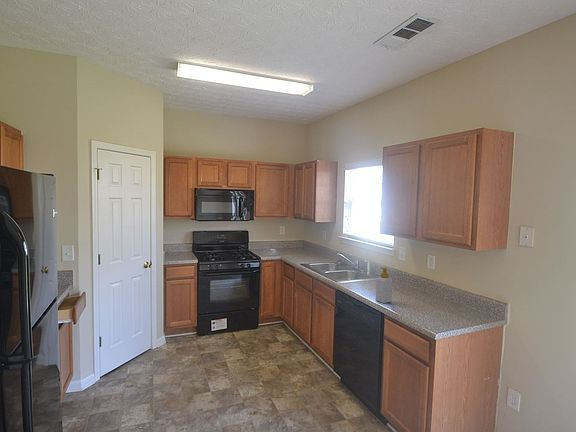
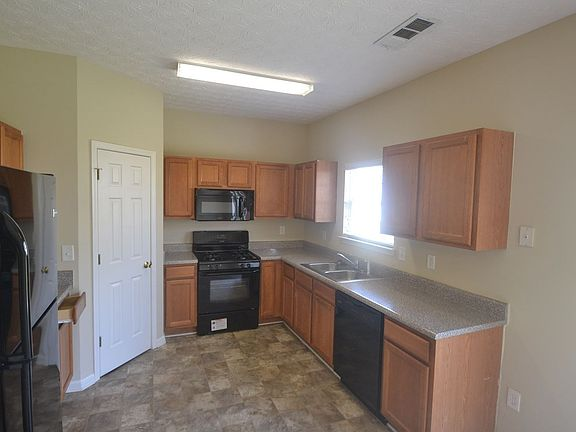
- soap bottle (384, 284)
